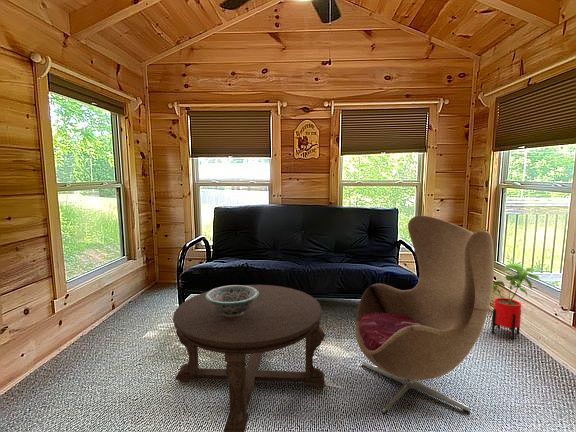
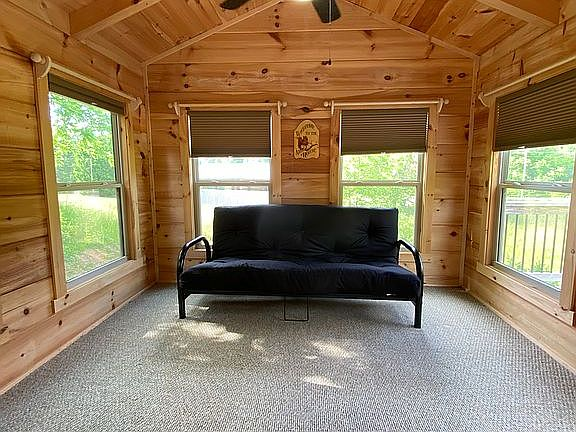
- coffee table (249, 344)
- decorative bowl (232, 303)
- armchair (419, 306)
- house plant (507, 298)
